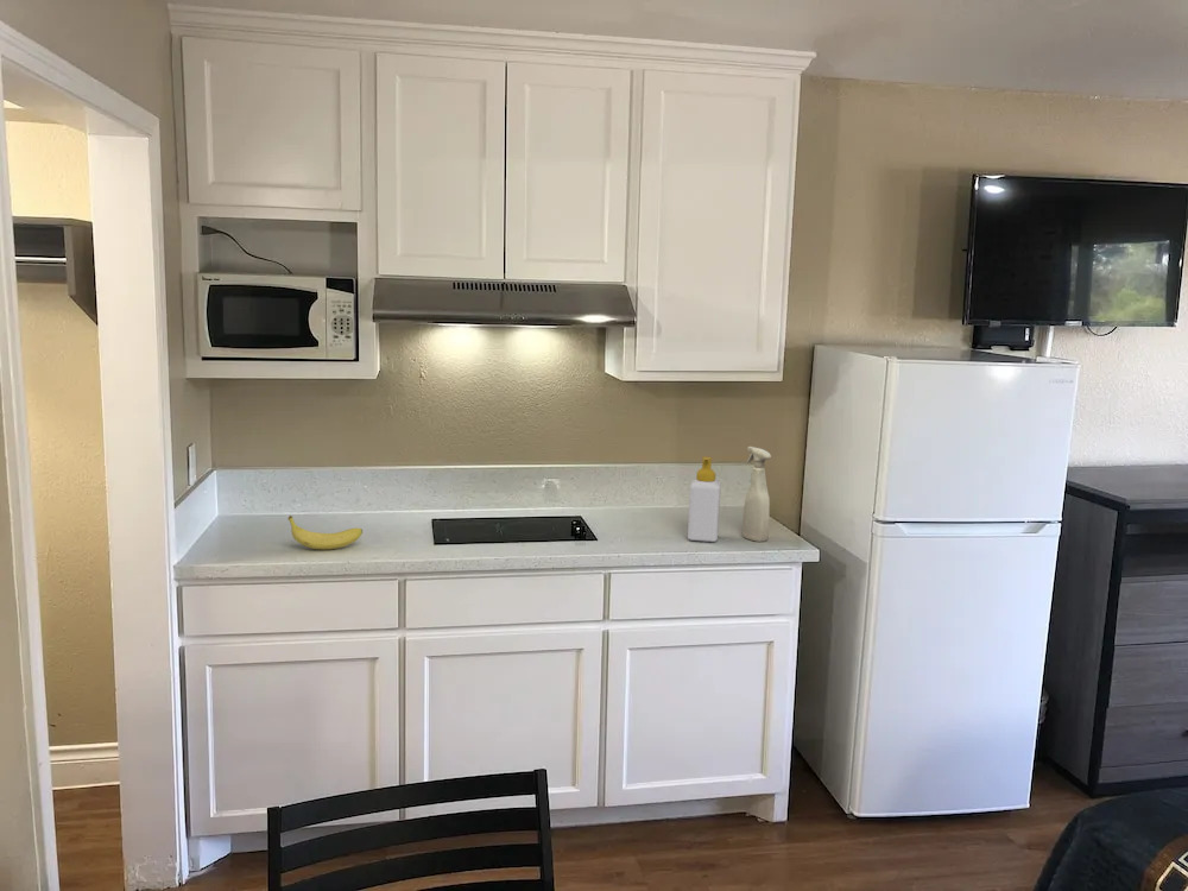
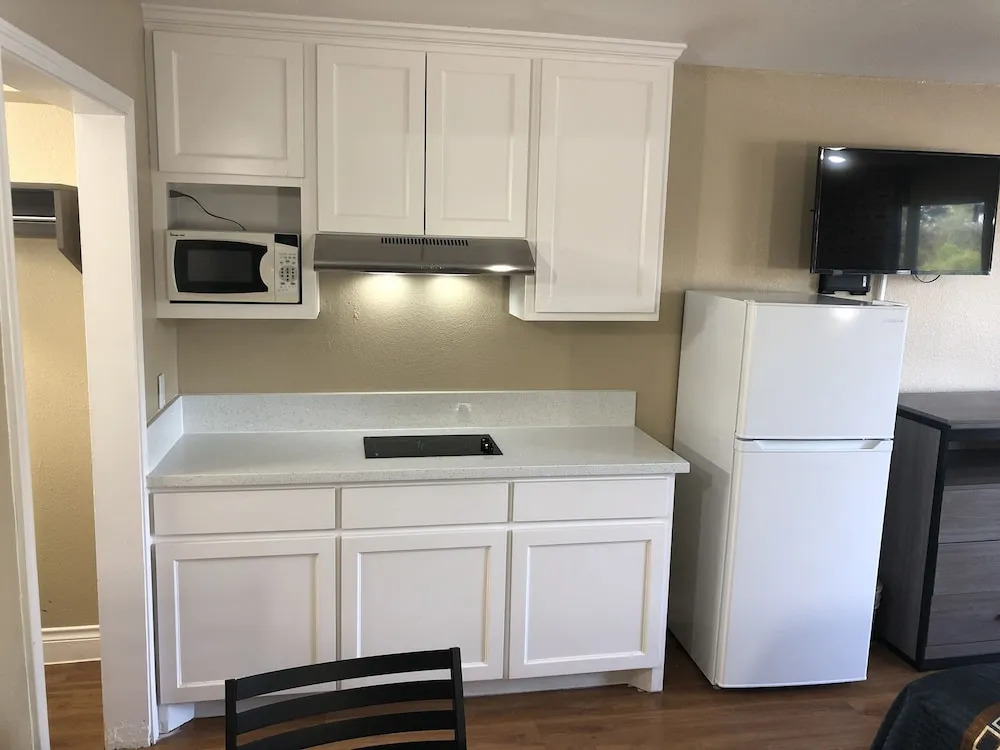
- soap bottle (704, 498)
- fruit (326, 533)
- spray bottle (757, 493)
